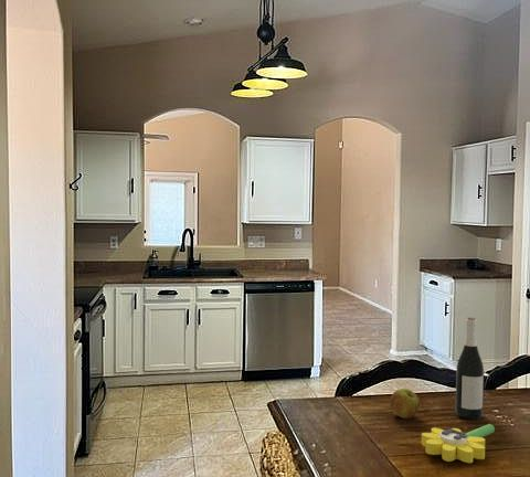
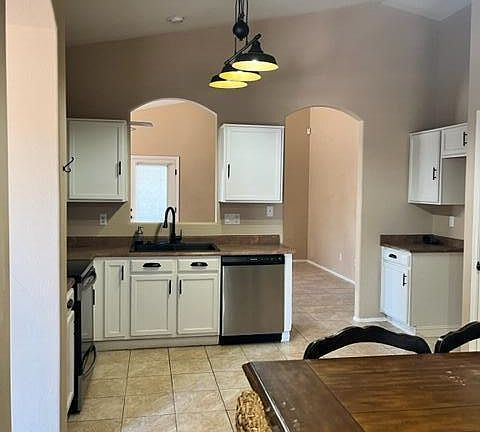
- apple (404, 403)
- wine bottle (469, 367)
- flower (464, 438)
